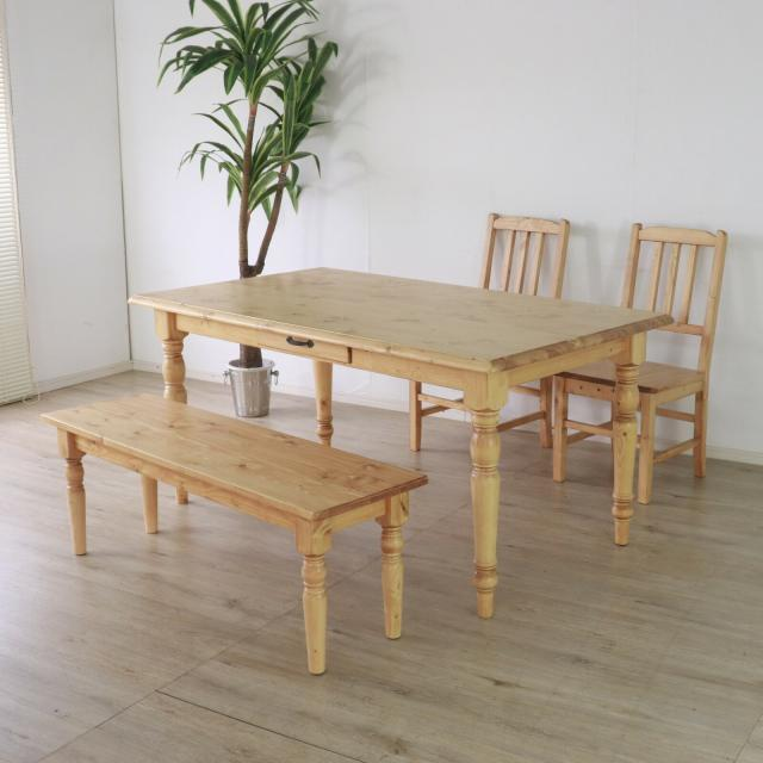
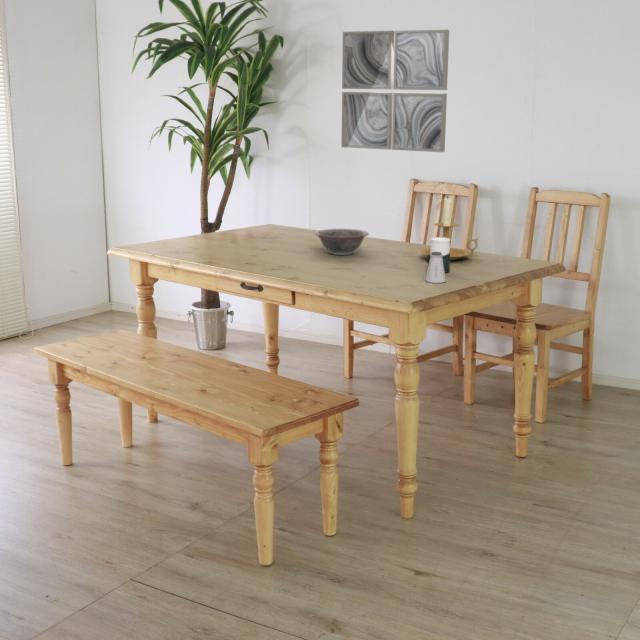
+ saltshaker (436, 266)
+ cup (437, 251)
+ decorative bowl (341, 242)
+ wall art (393, 93)
+ candle holder (446, 227)
